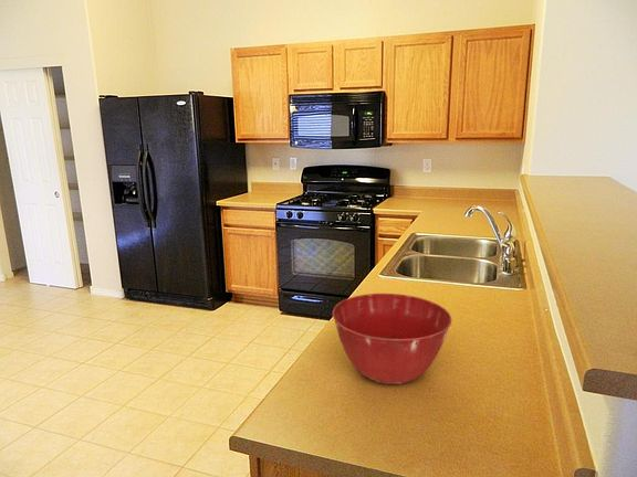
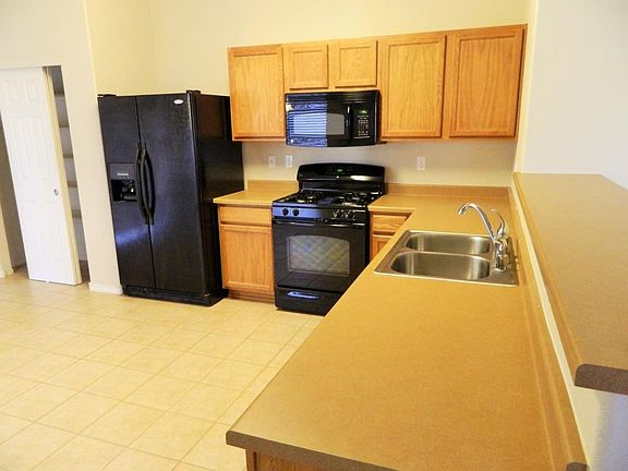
- mixing bowl (390, 341)
